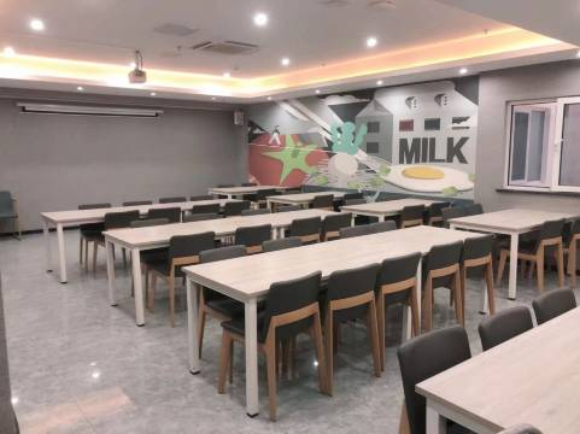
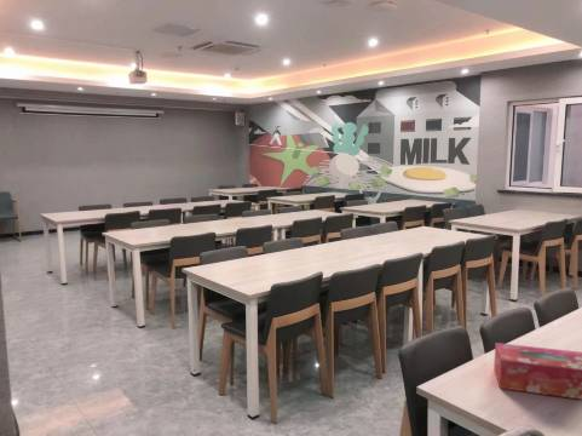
+ tissue box (543, 369)
